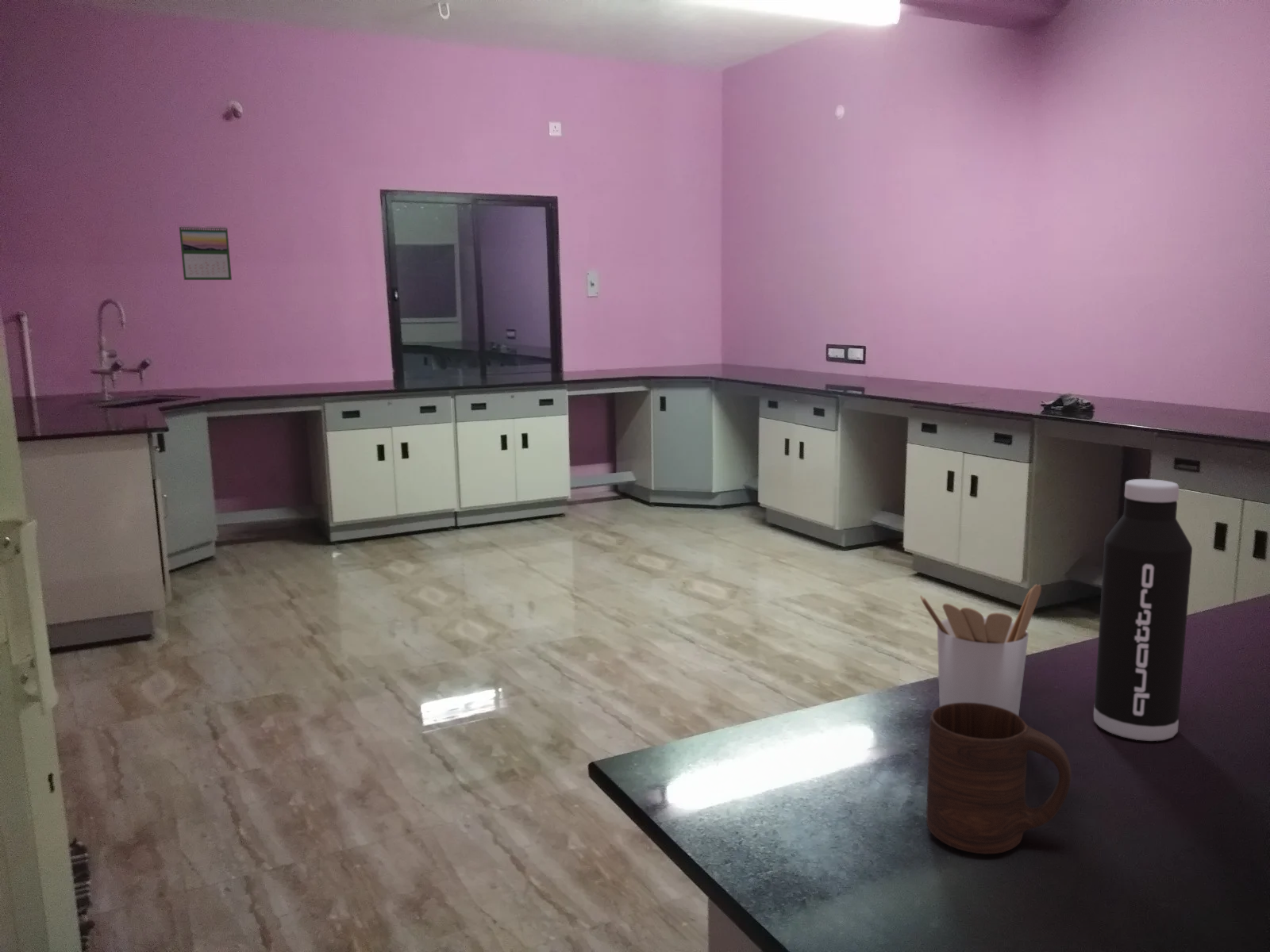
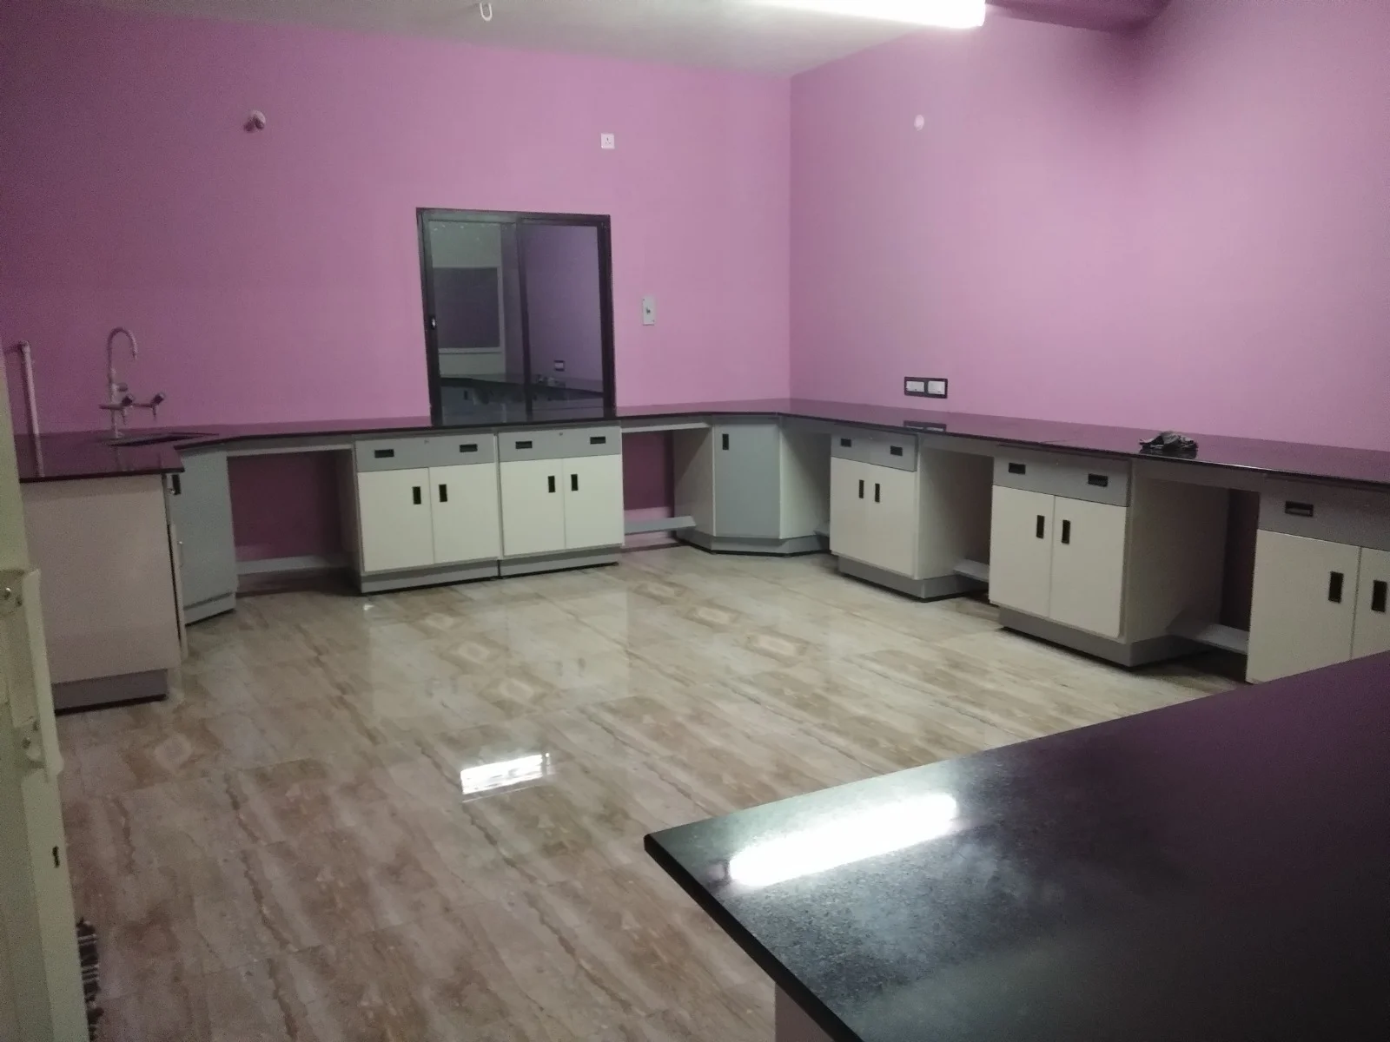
- water bottle (1143, 606)
- cup (991, 777)
- utensil holder (979, 662)
- calendar (206, 252)
